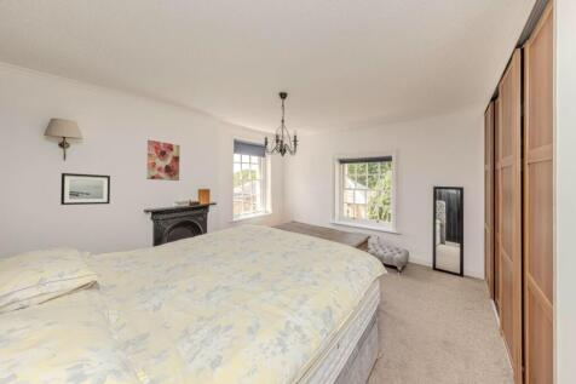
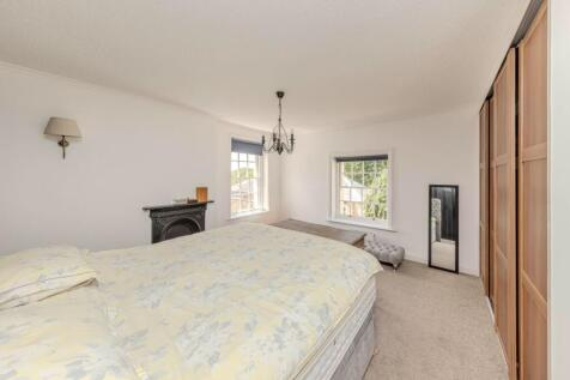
- wall art (163, 161)
- wall art (86, 189)
